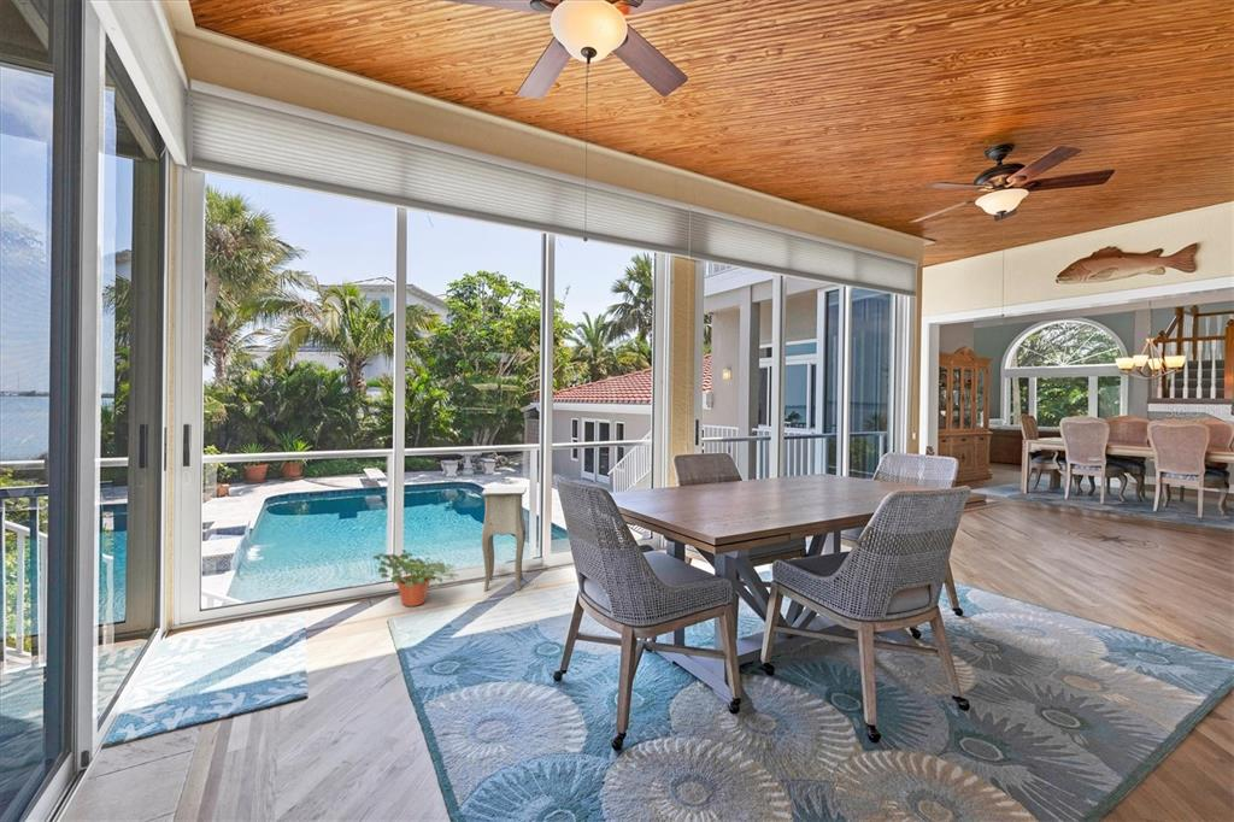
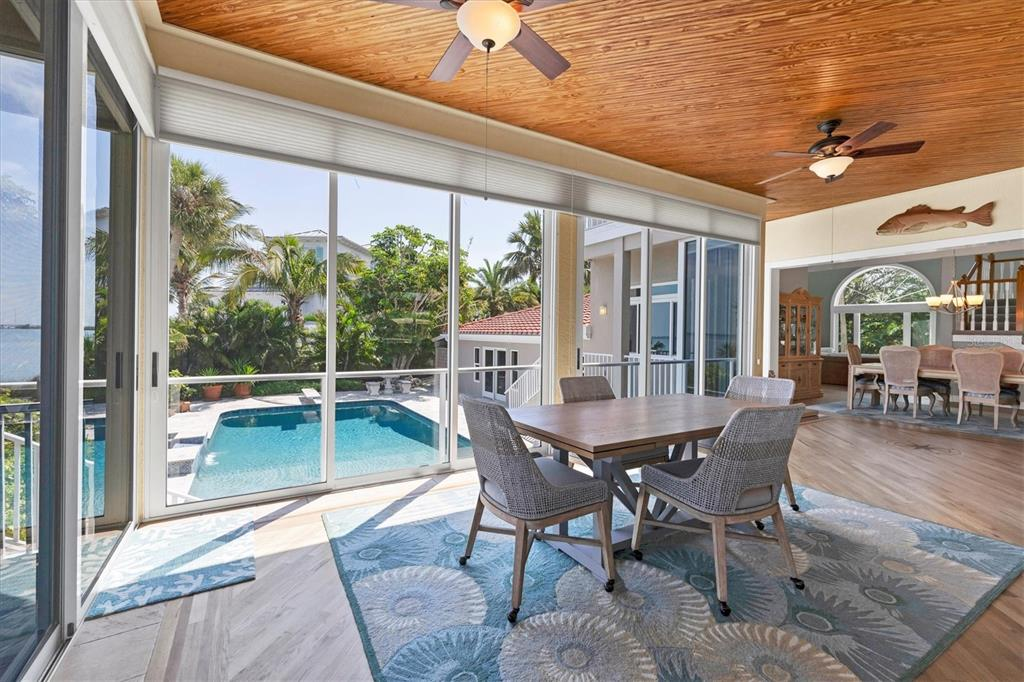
- side table (504, 534)
- potted plant (418, 577)
